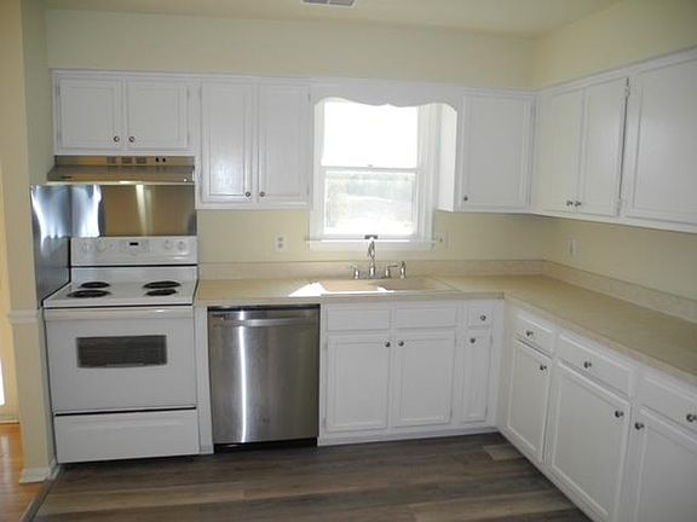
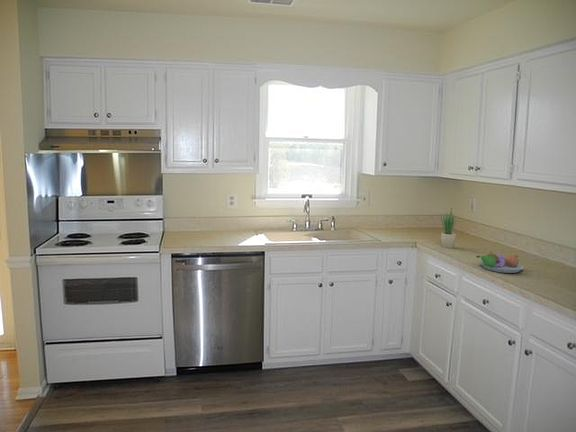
+ potted plant (447, 227)
+ fruit bowl (500, 260)
